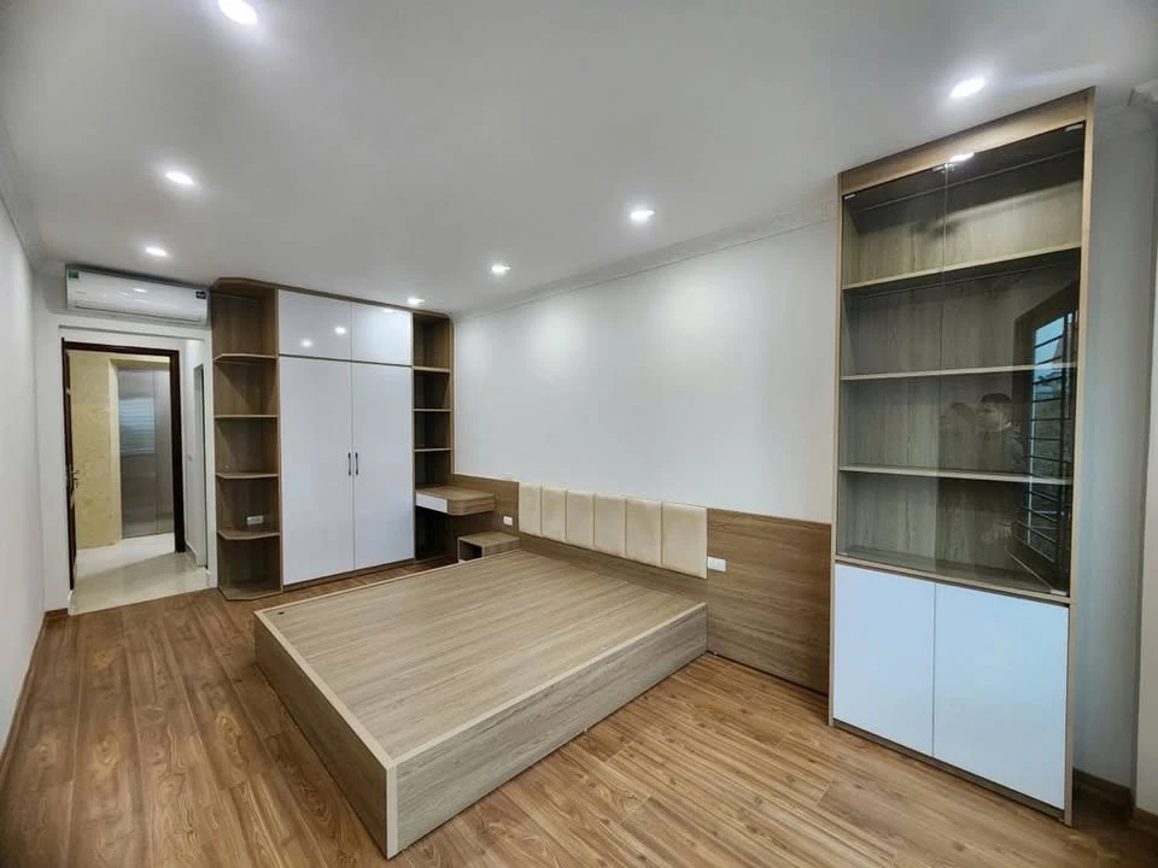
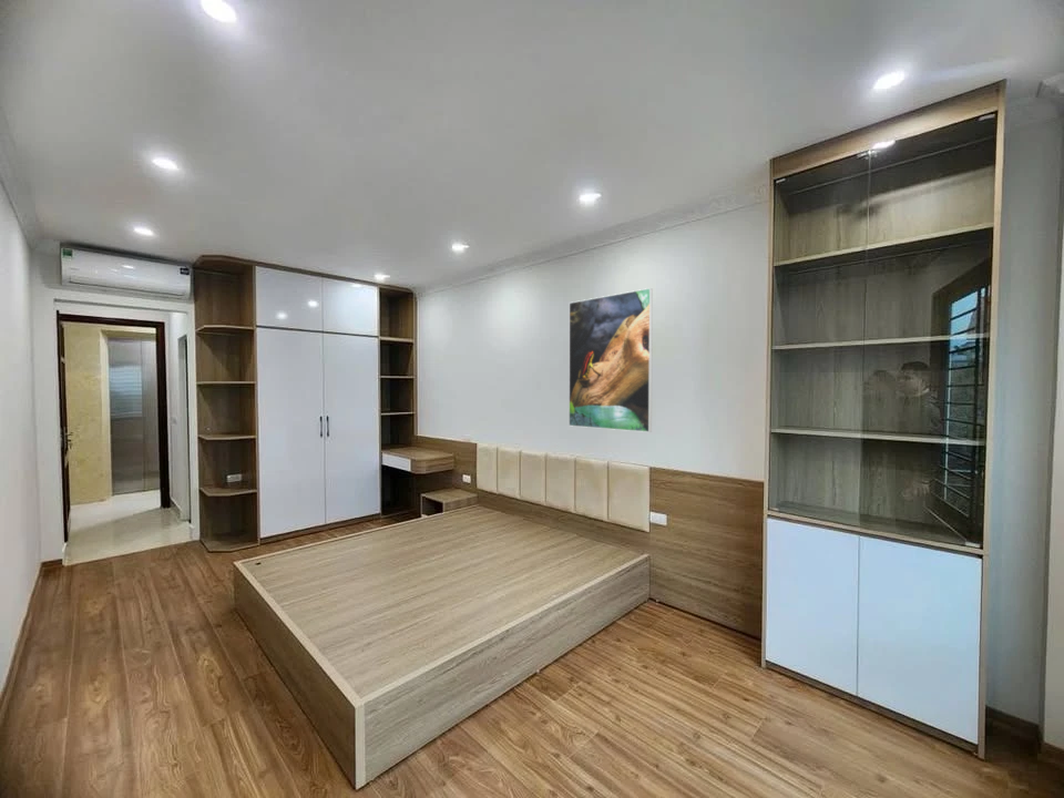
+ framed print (606, 362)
